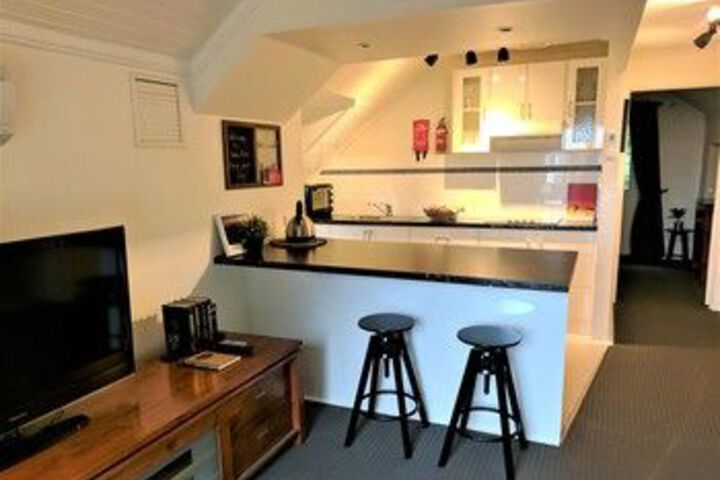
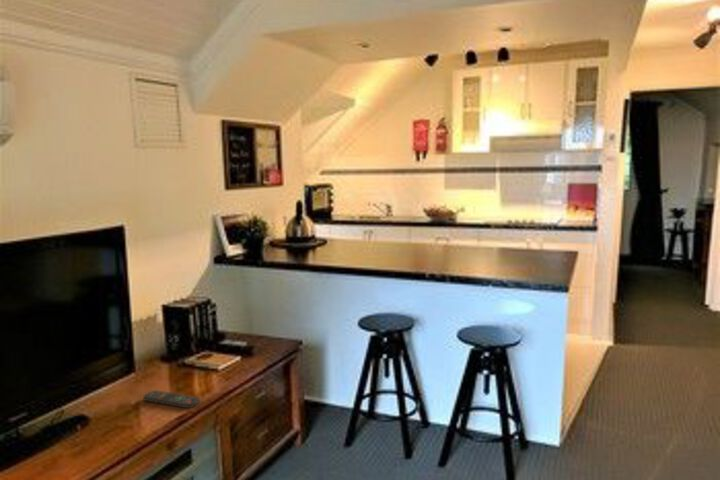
+ remote control (171, 398)
